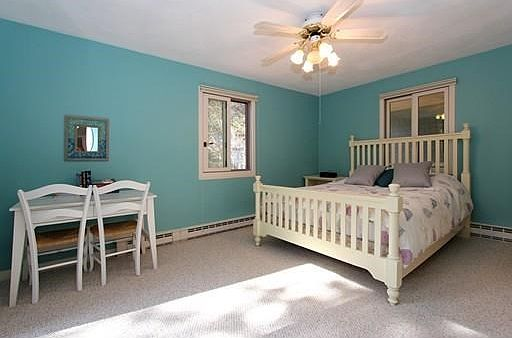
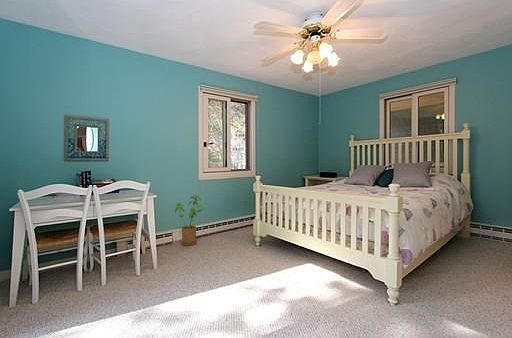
+ house plant (191, 219)
